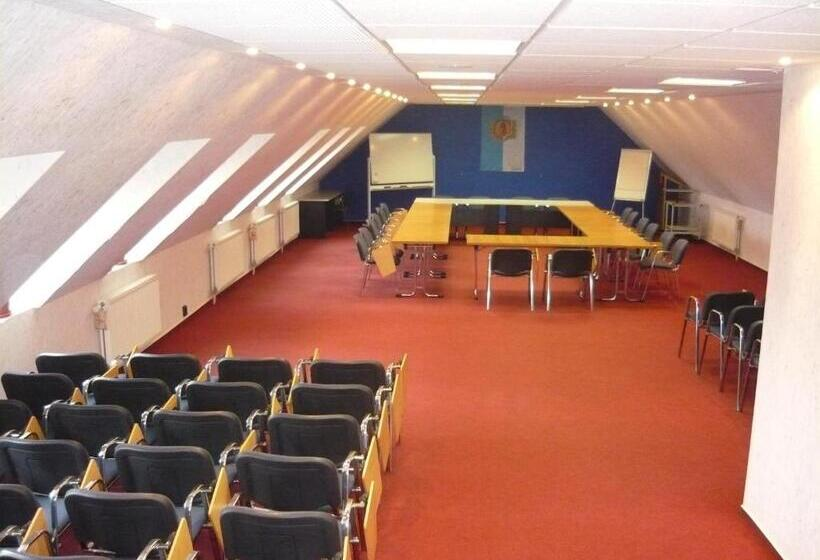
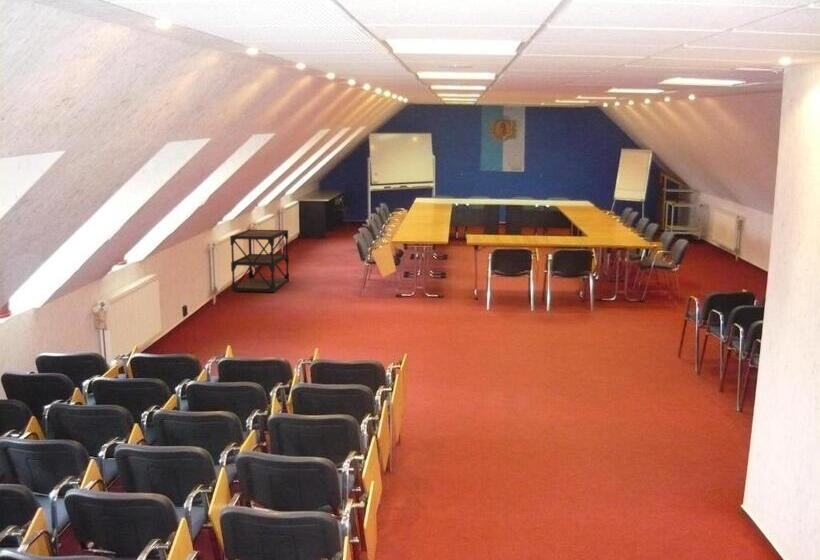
+ shelving unit (260, 259)
